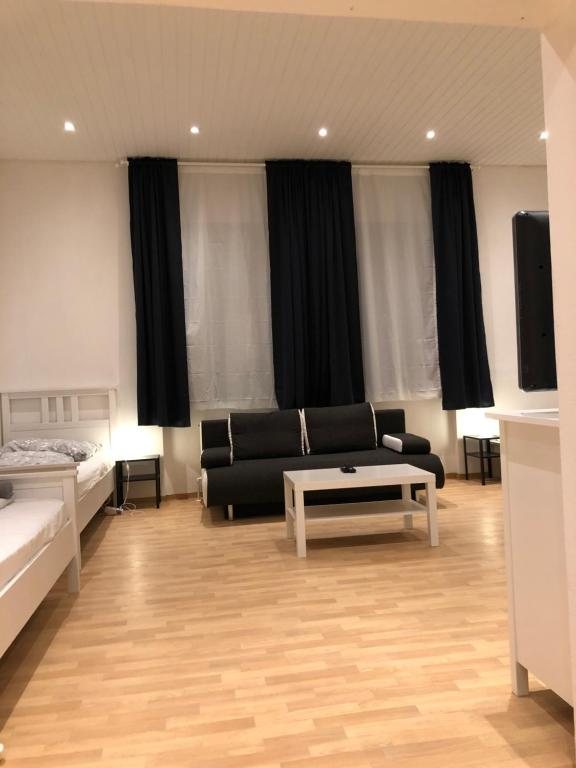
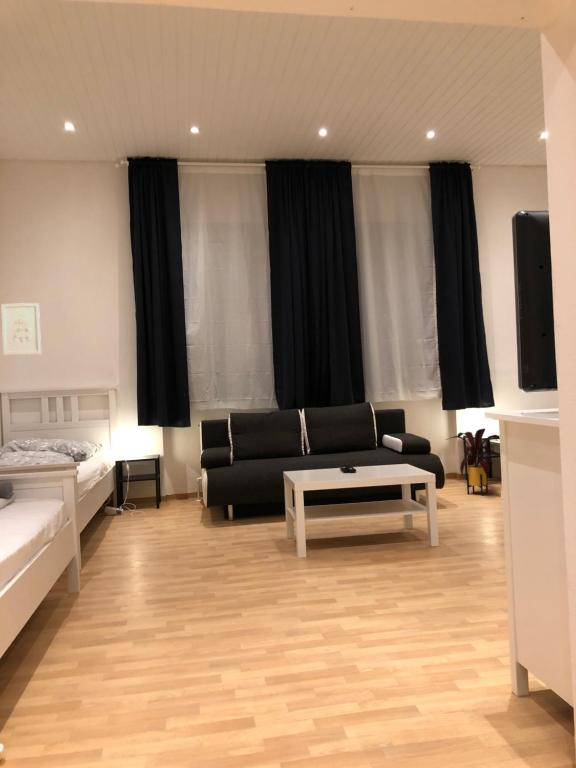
+ house plant (473, 461)
+ wall art (21, 329)
